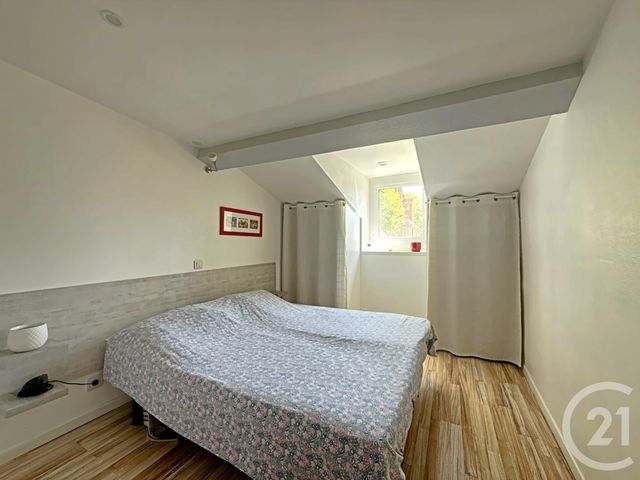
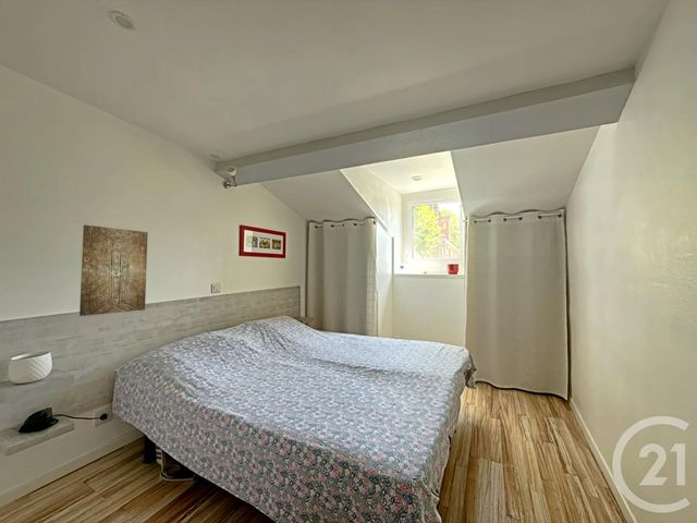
+ wall art (115, 270)
